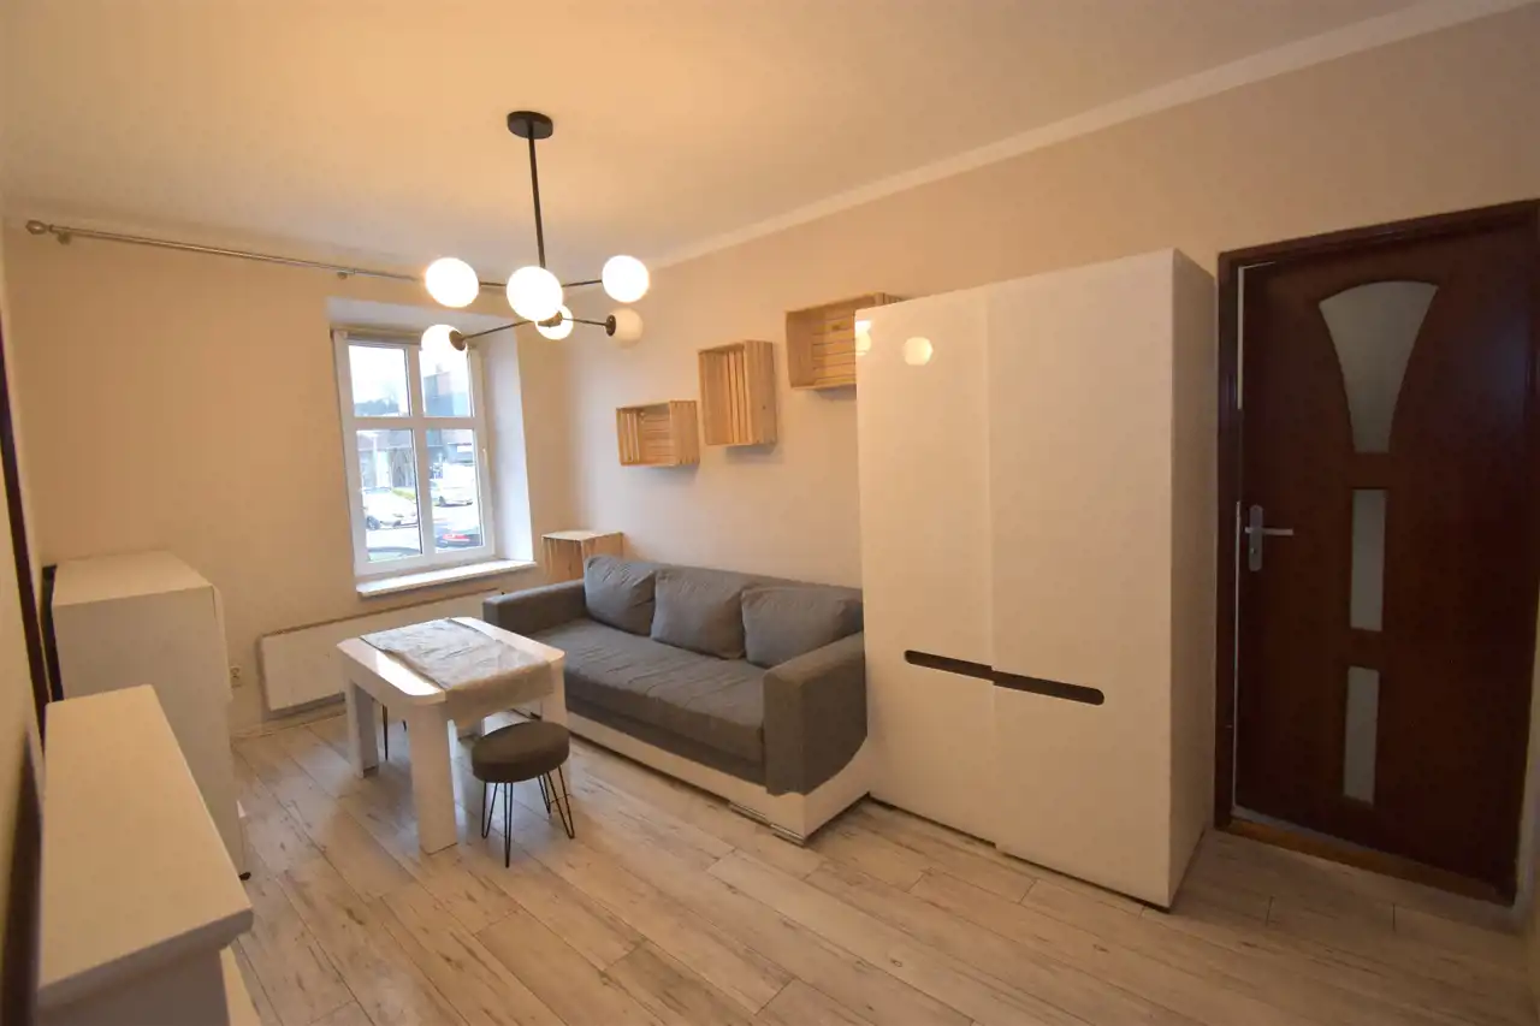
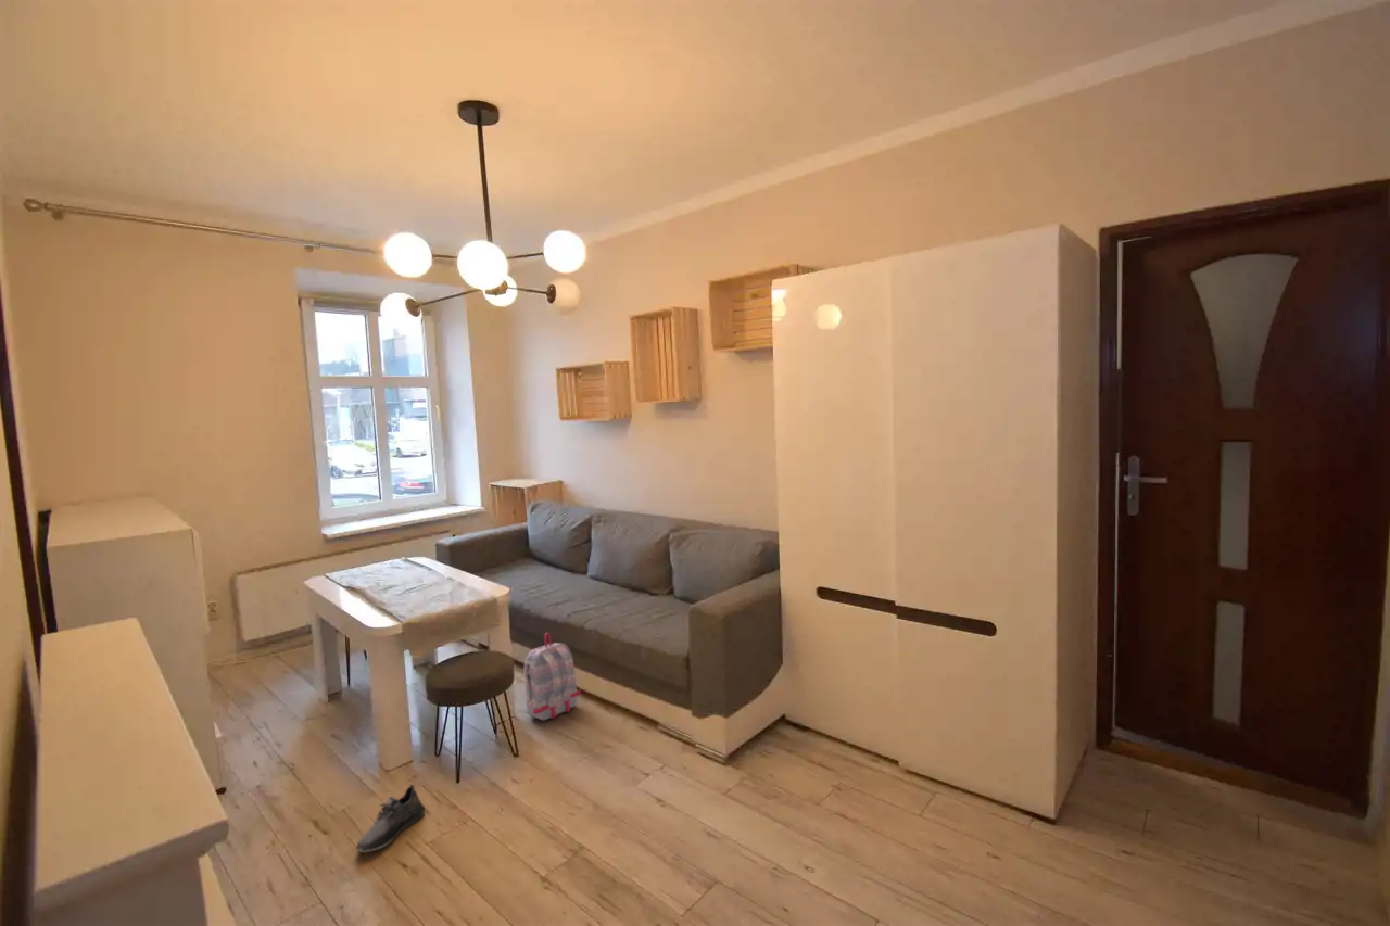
+ backpack (551, 673)
+ shoe (390, 815)
